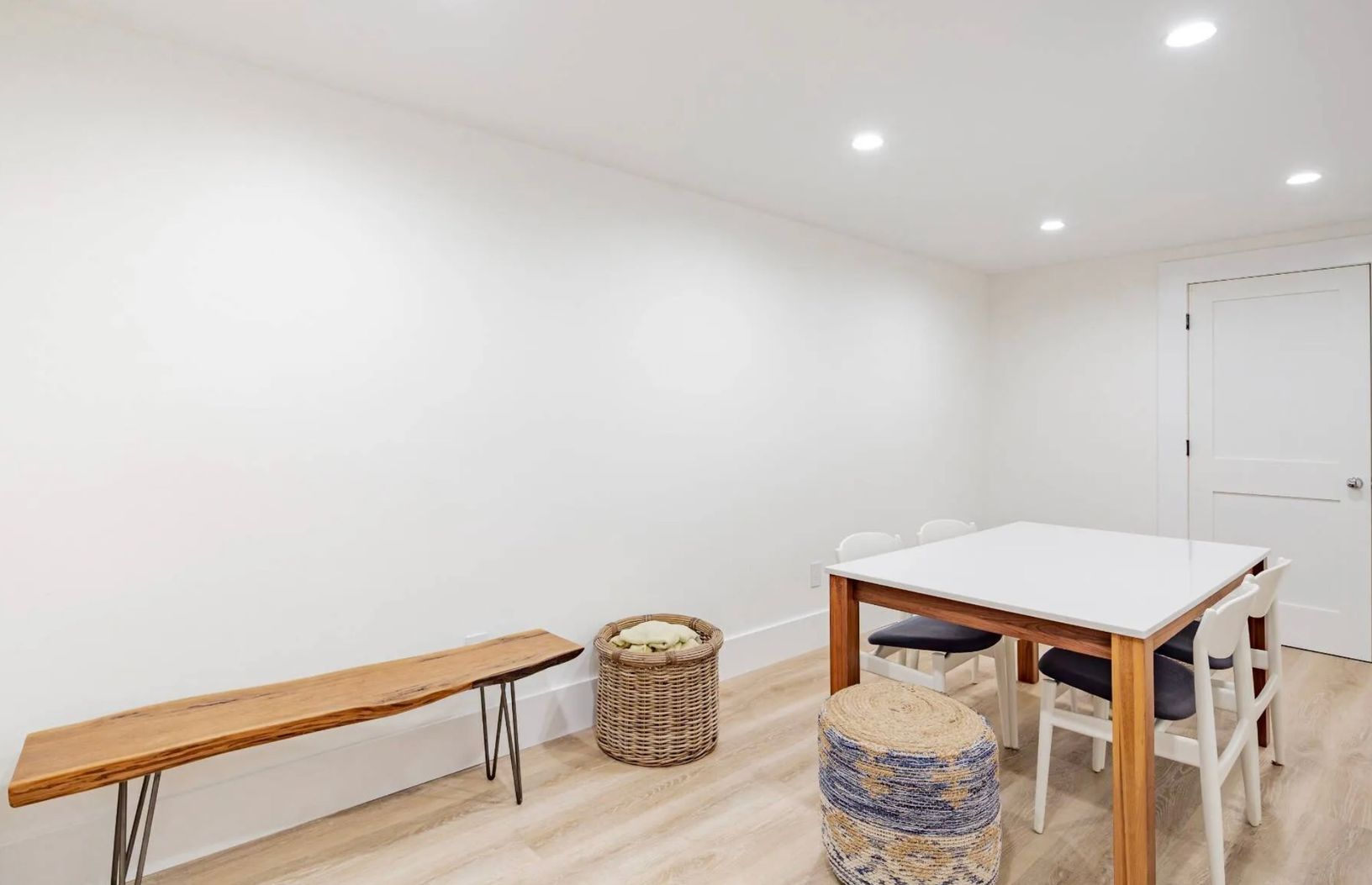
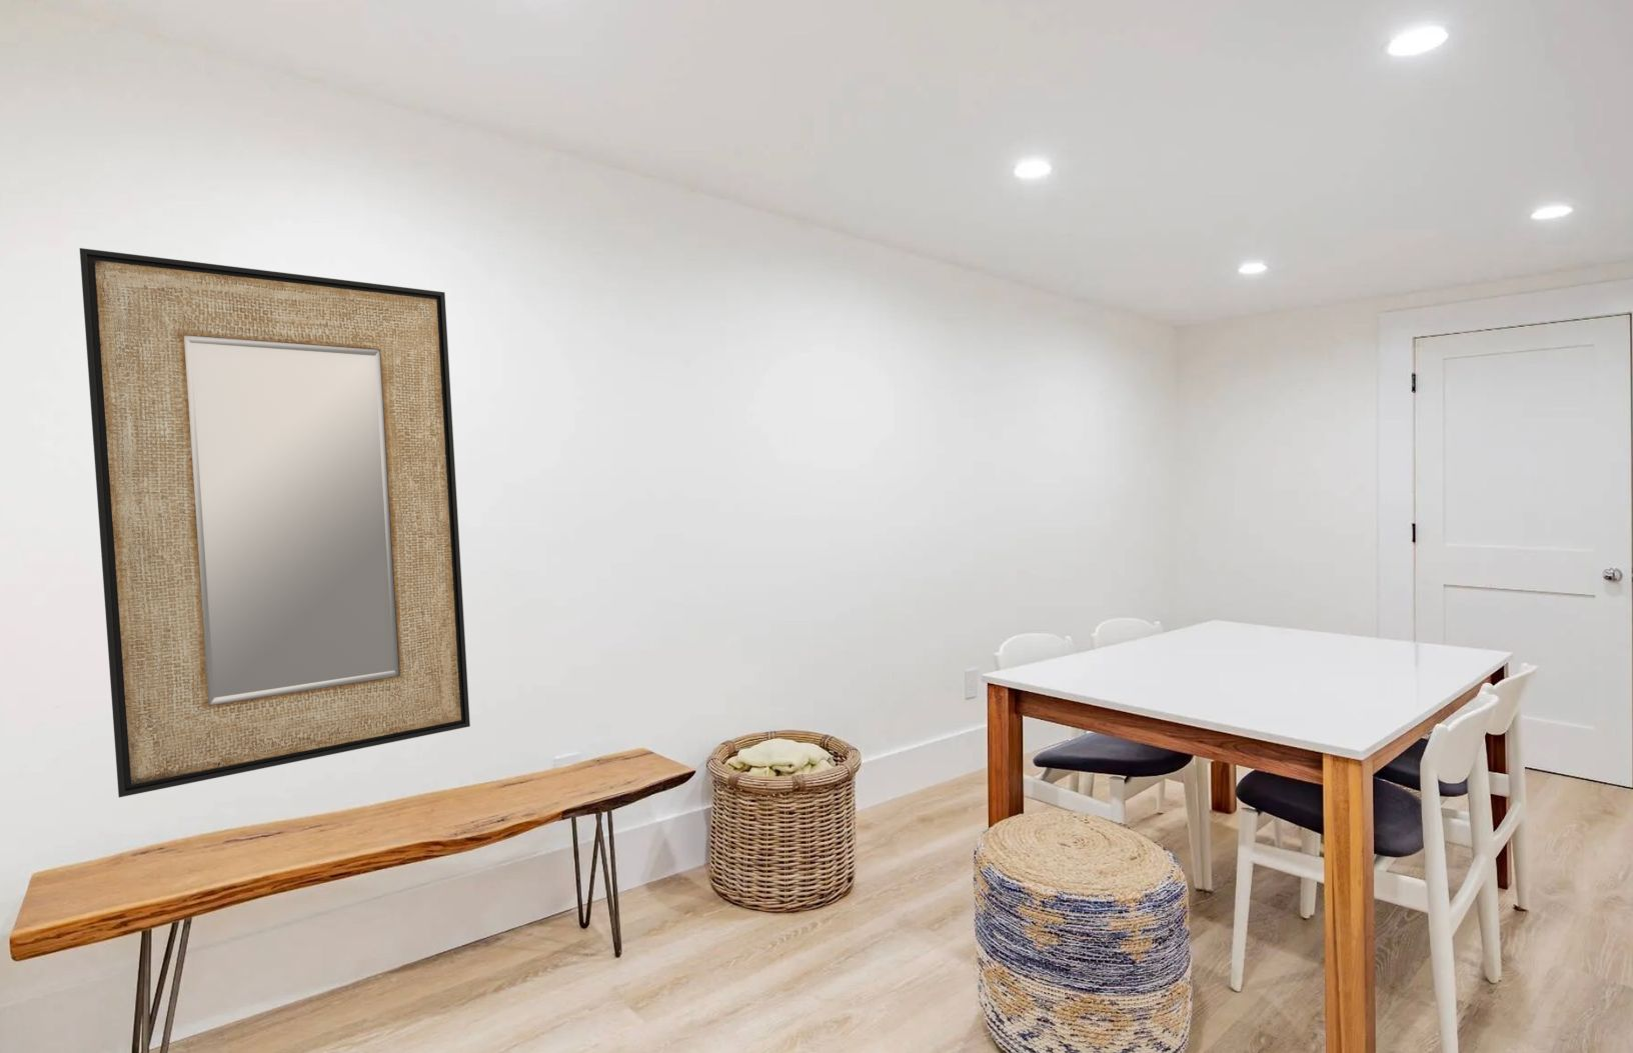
+ home mirror (299, 518)
